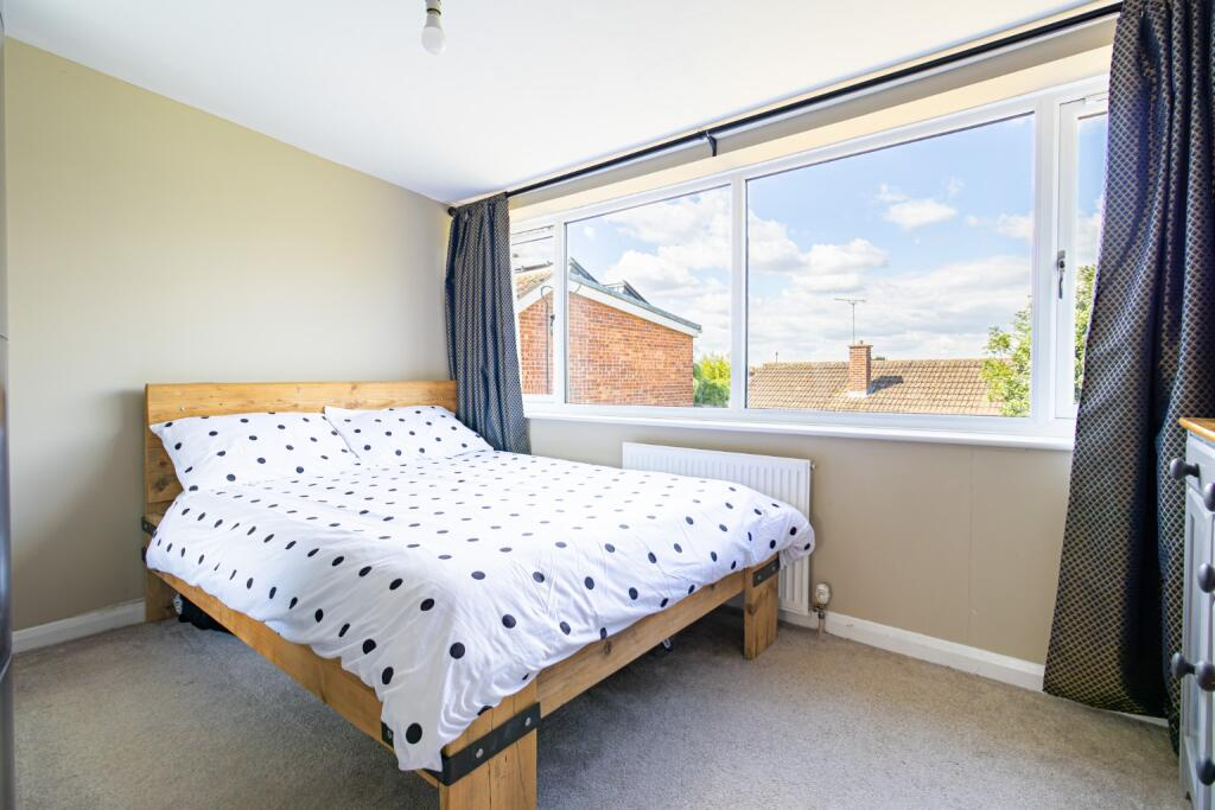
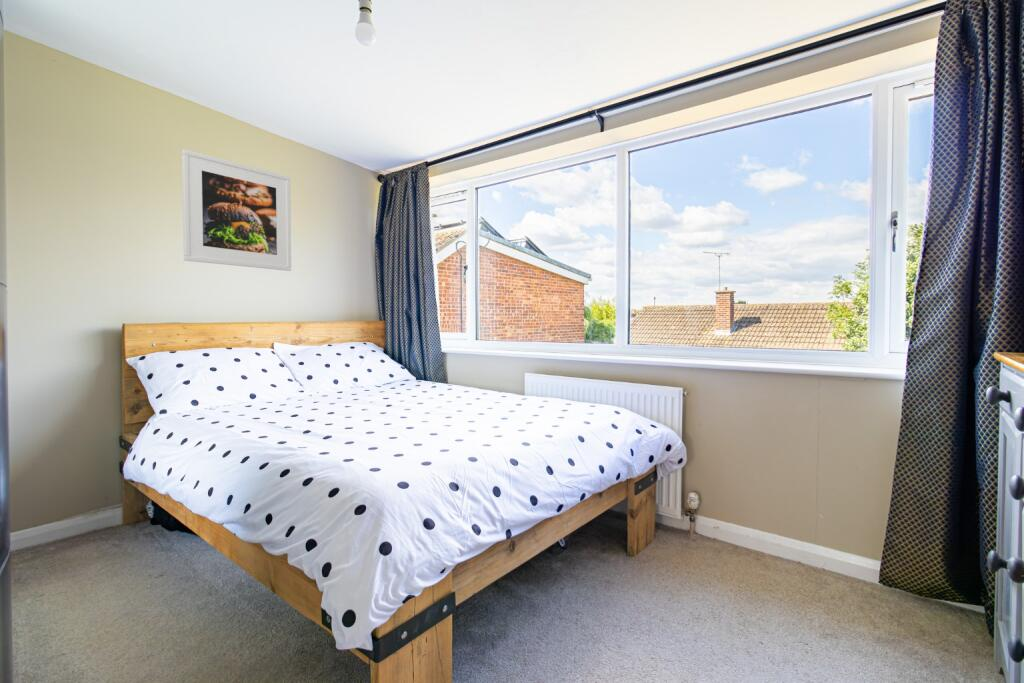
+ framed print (241, 215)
